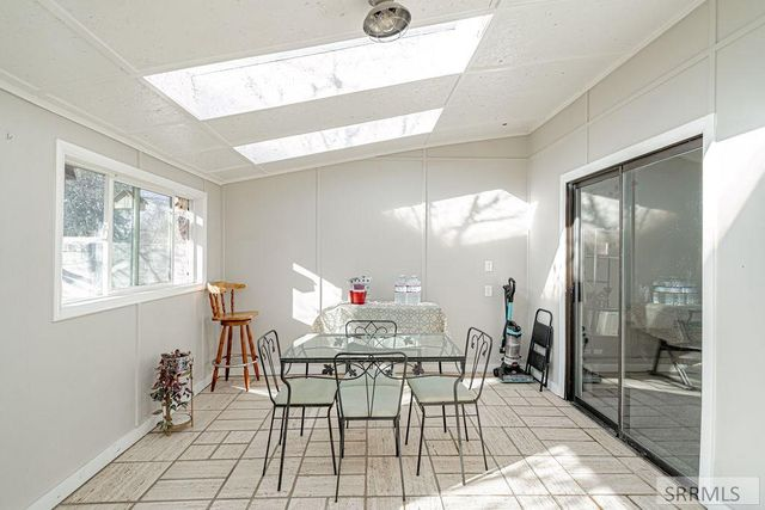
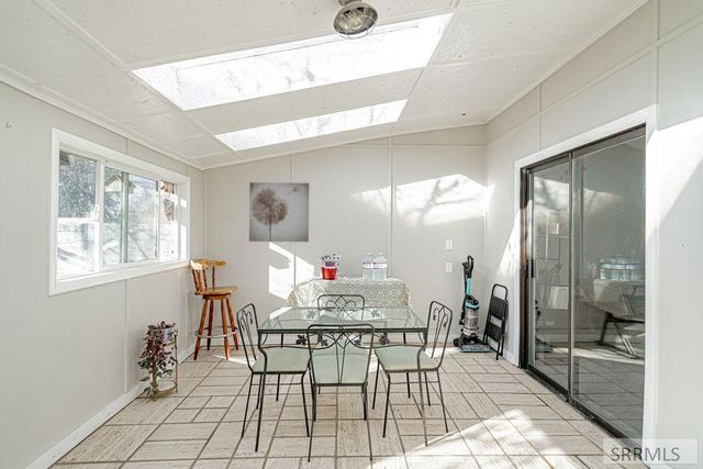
+ wall art (279, 212)
